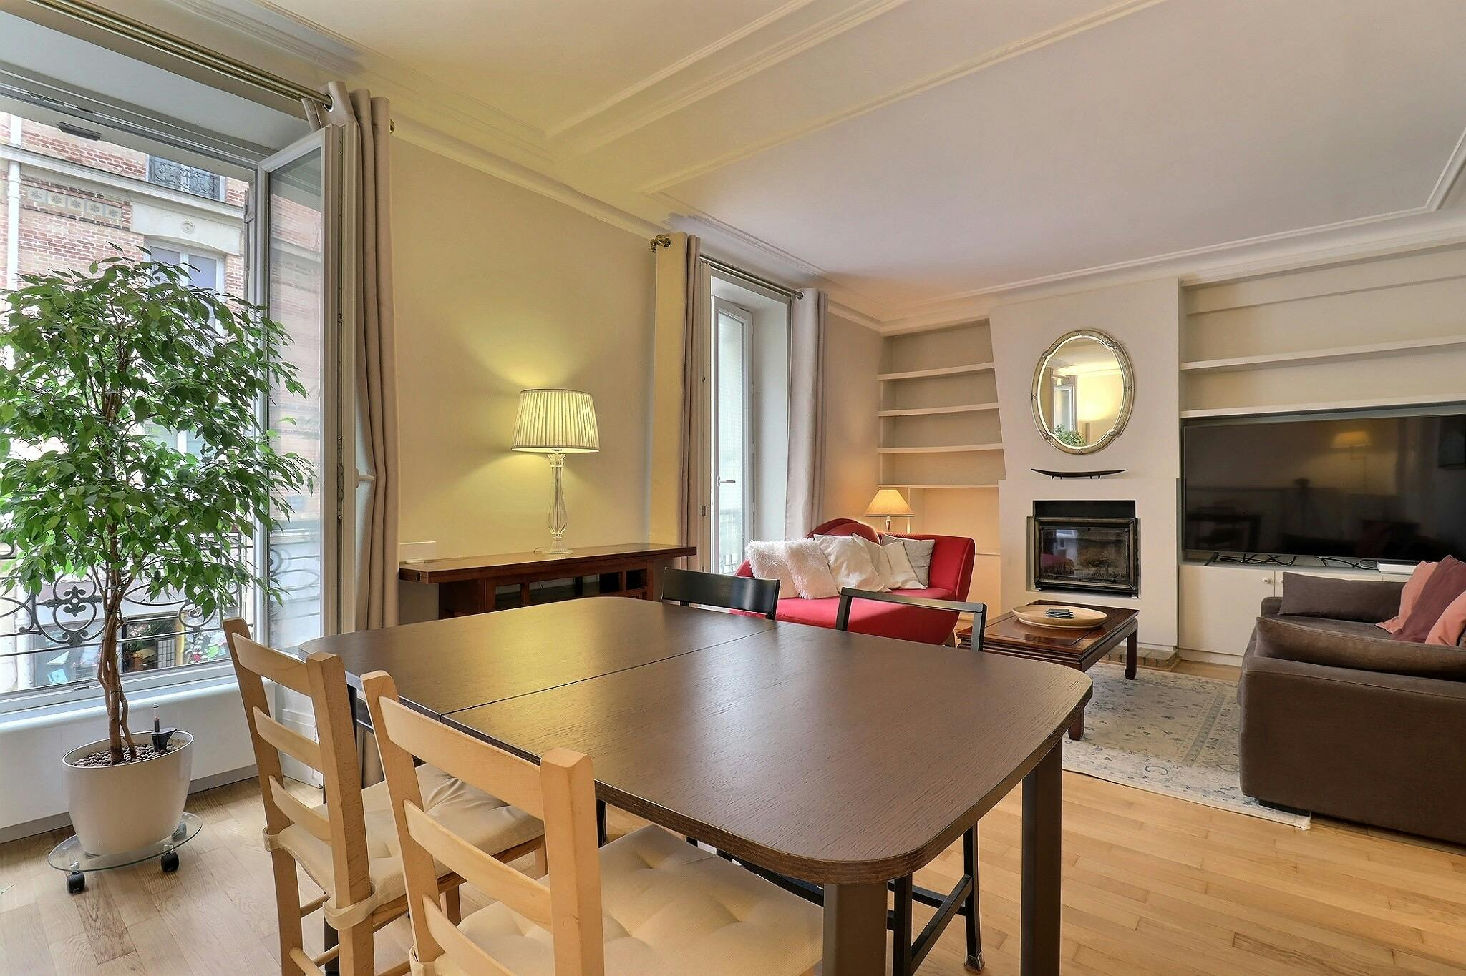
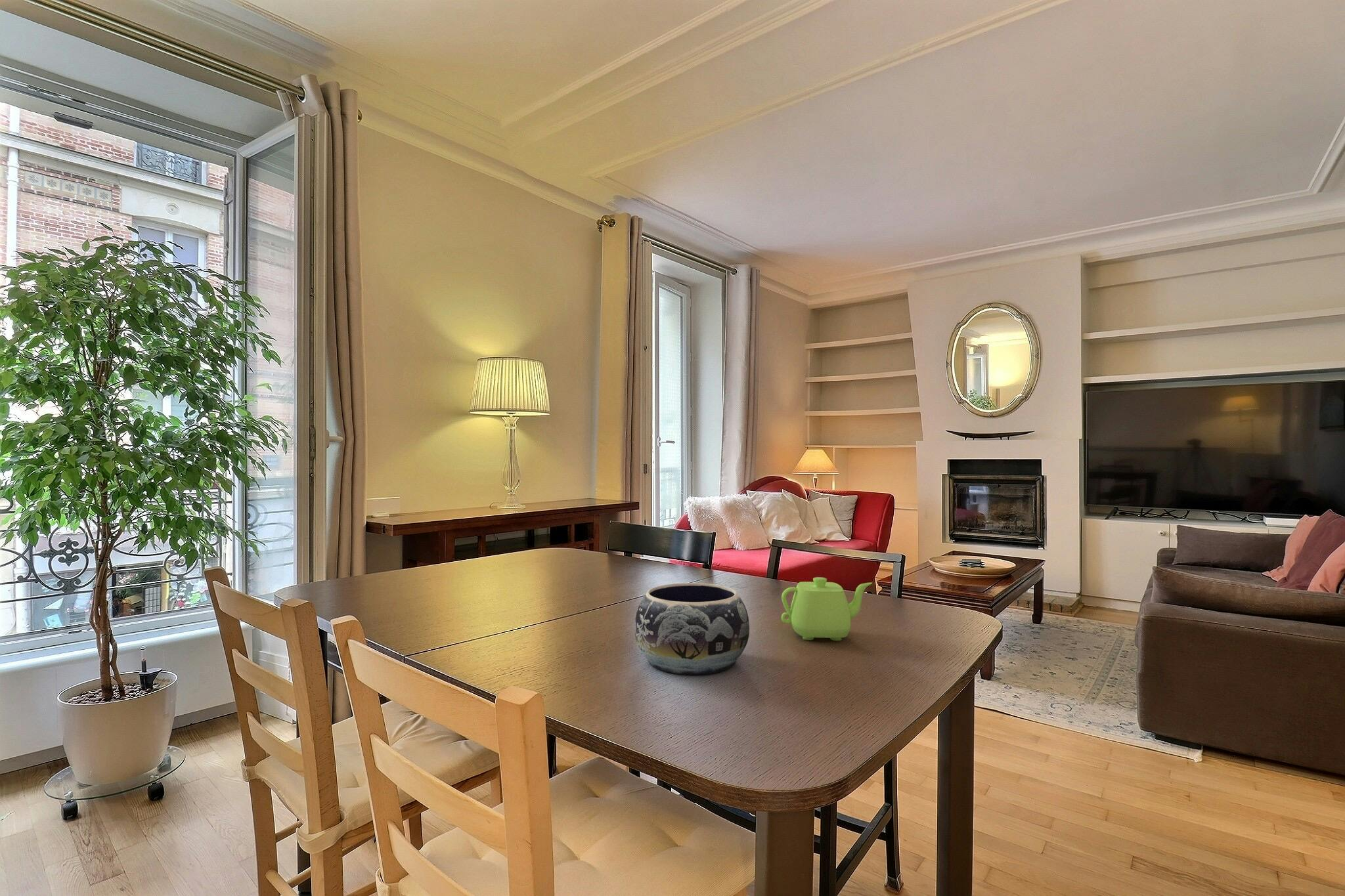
+ teapot (826, 607)
+ decorative bowl (692, 626)
